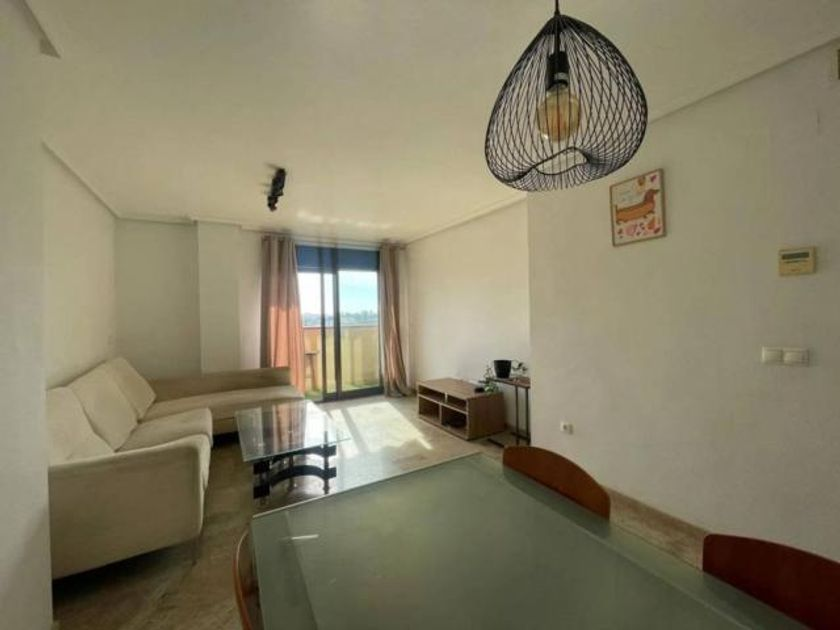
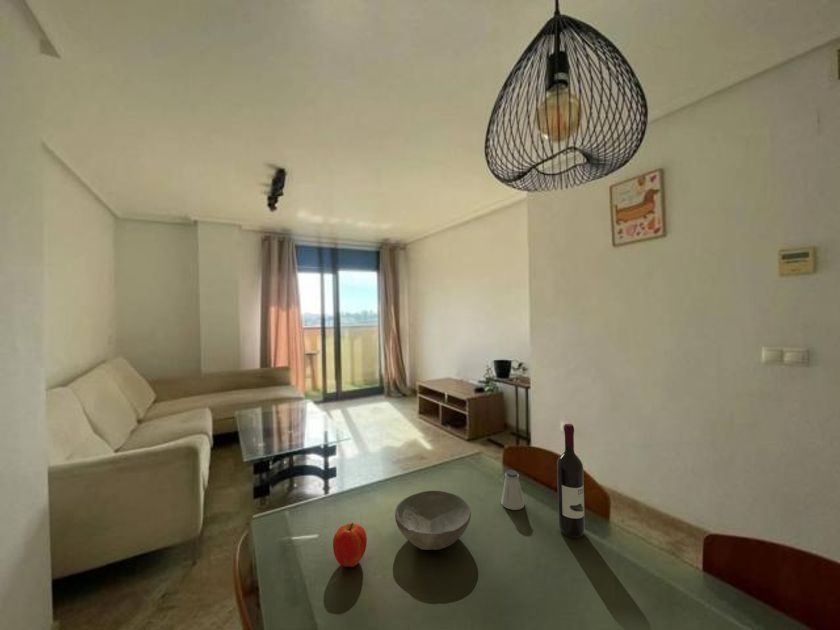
+ saltshaker (512, 487)
+ apple (350, 542)
+ bowl (433, 523)
+ wine bottle (570, 478)
